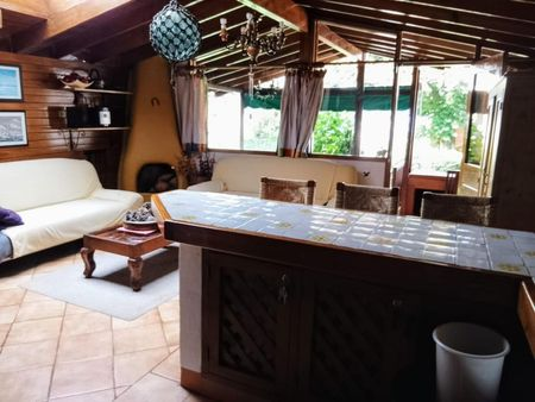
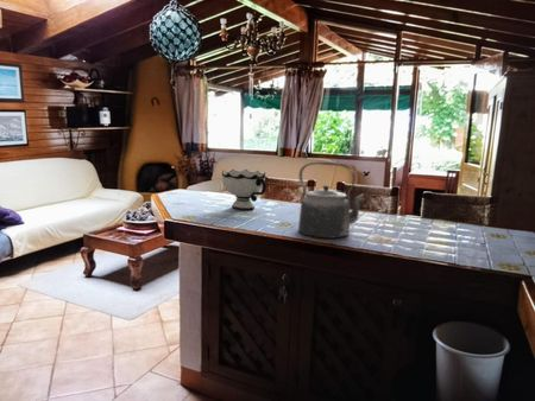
+ bowl (246, 190)
+ kettle (331, 198)
